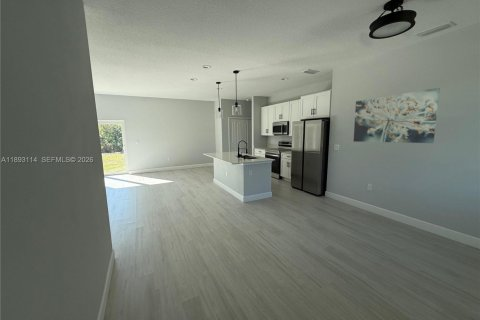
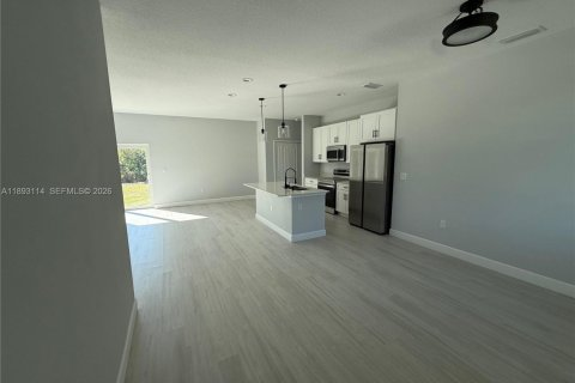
- wall art (389, 119)
